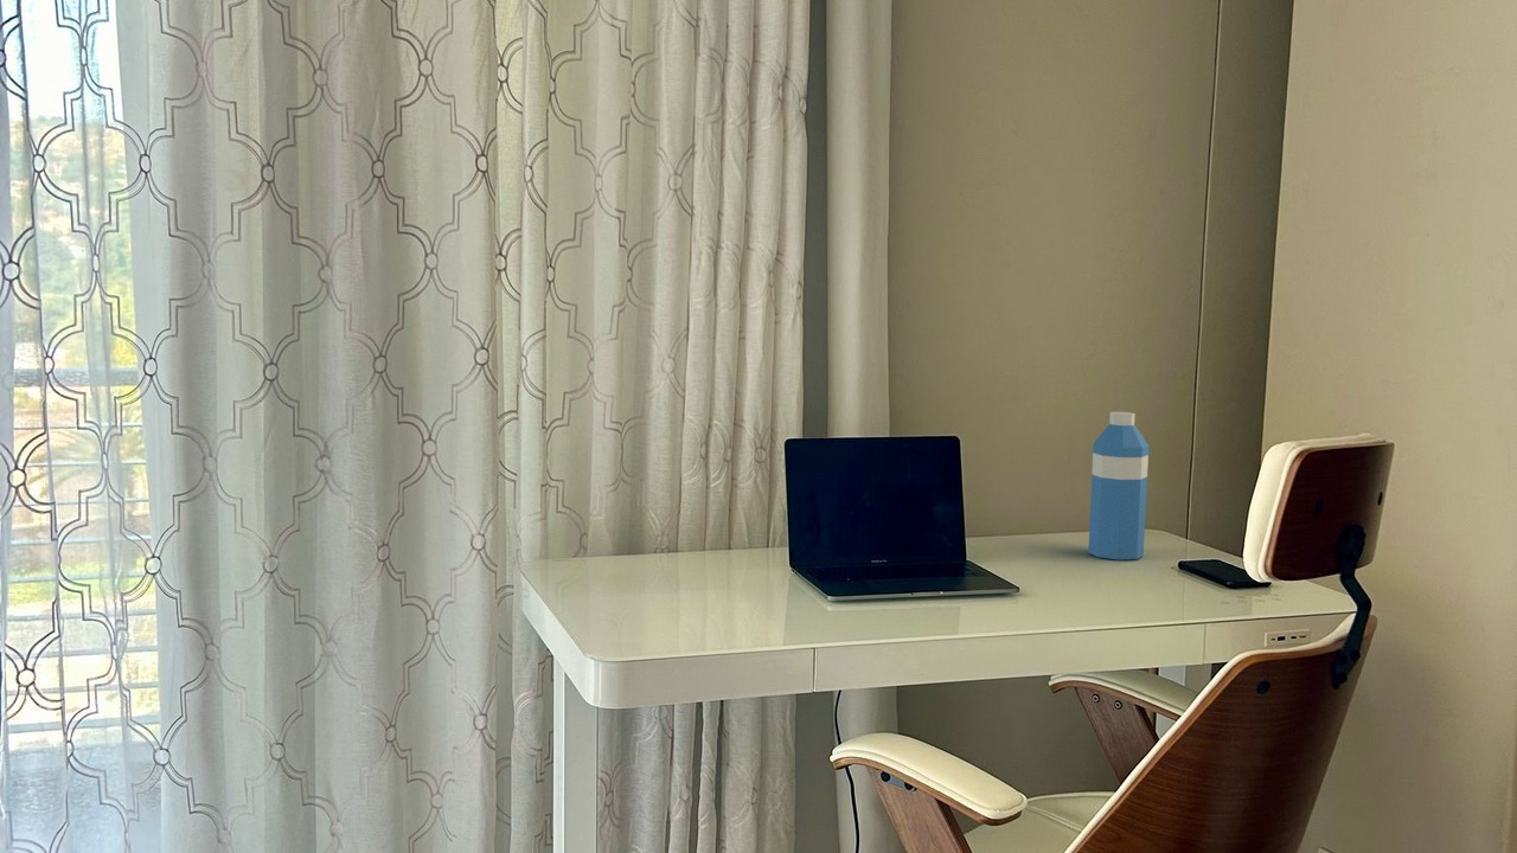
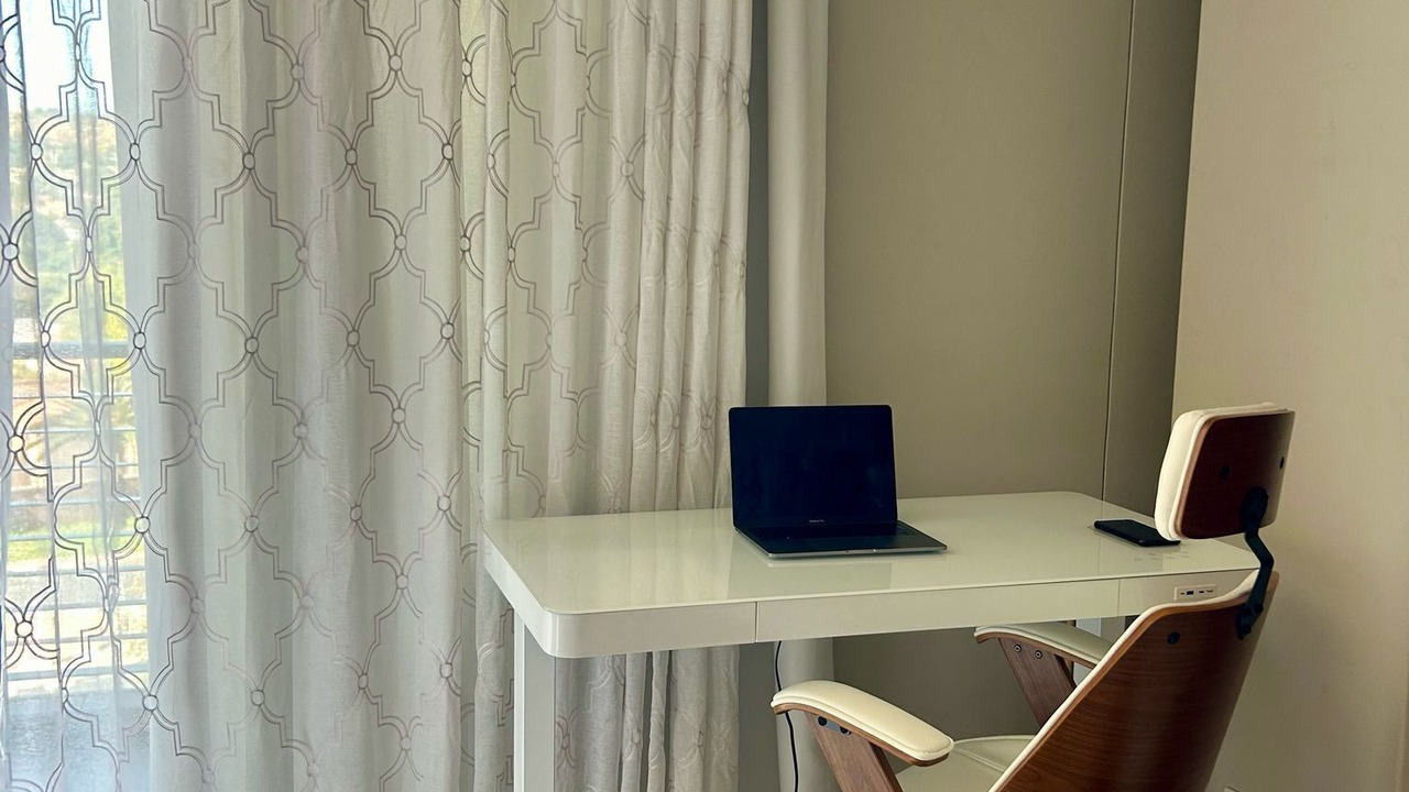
- water bottle (1119, 483)
